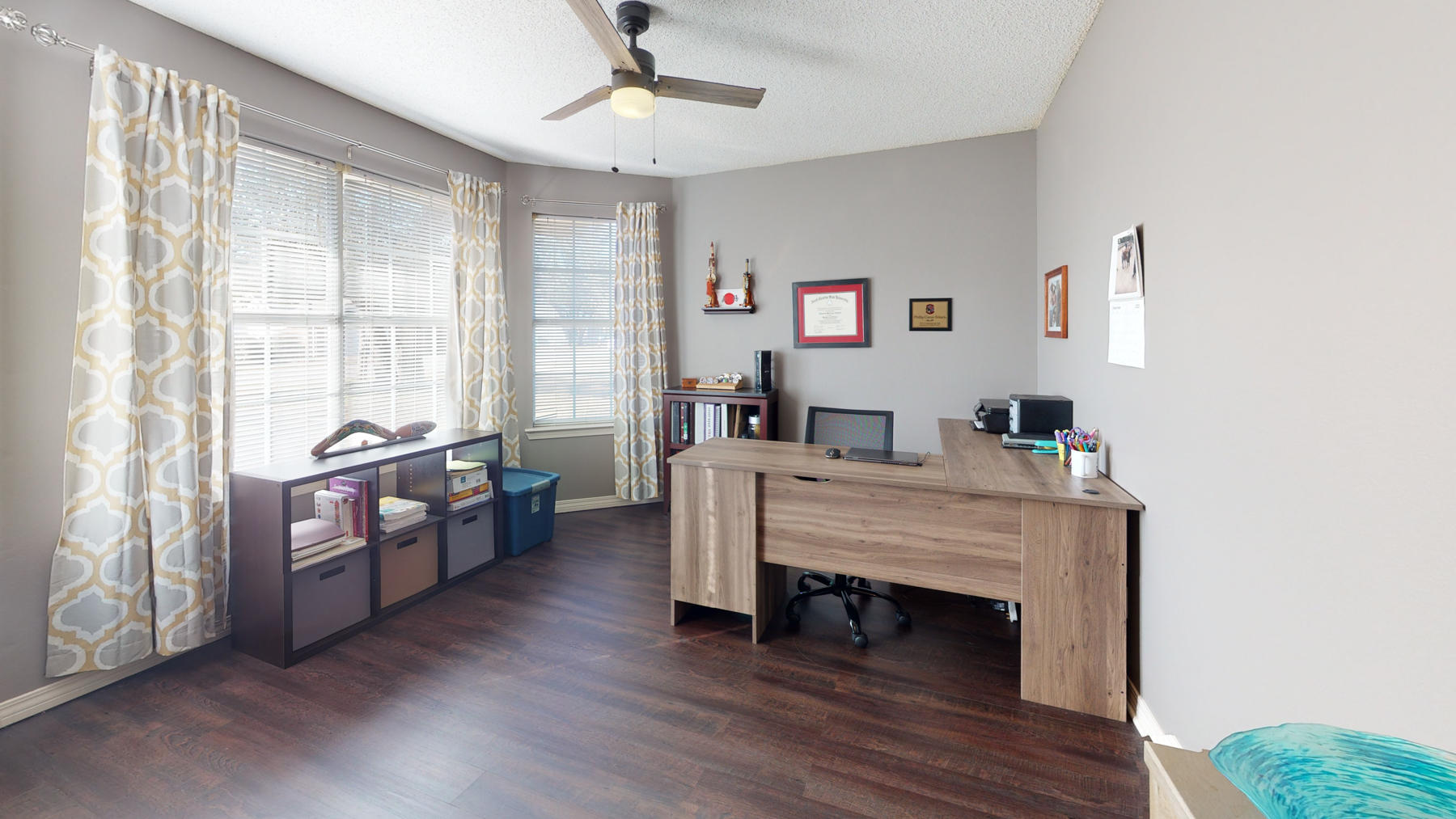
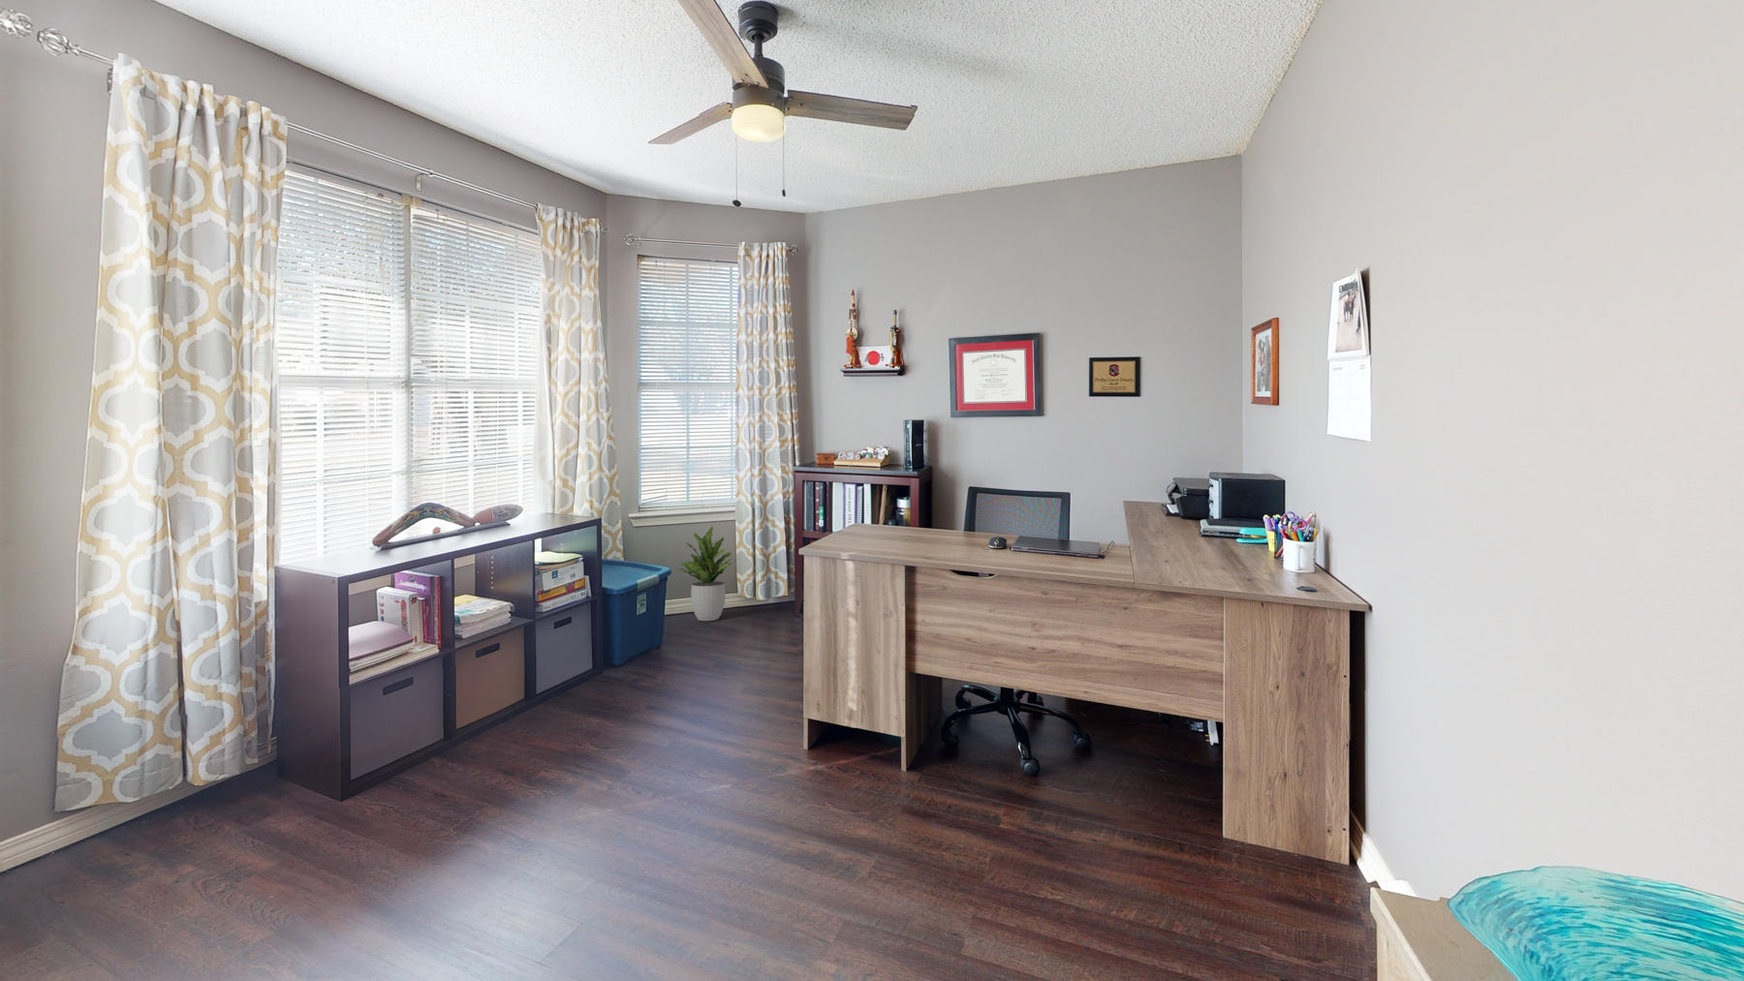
+ potted plant (707, 573)
